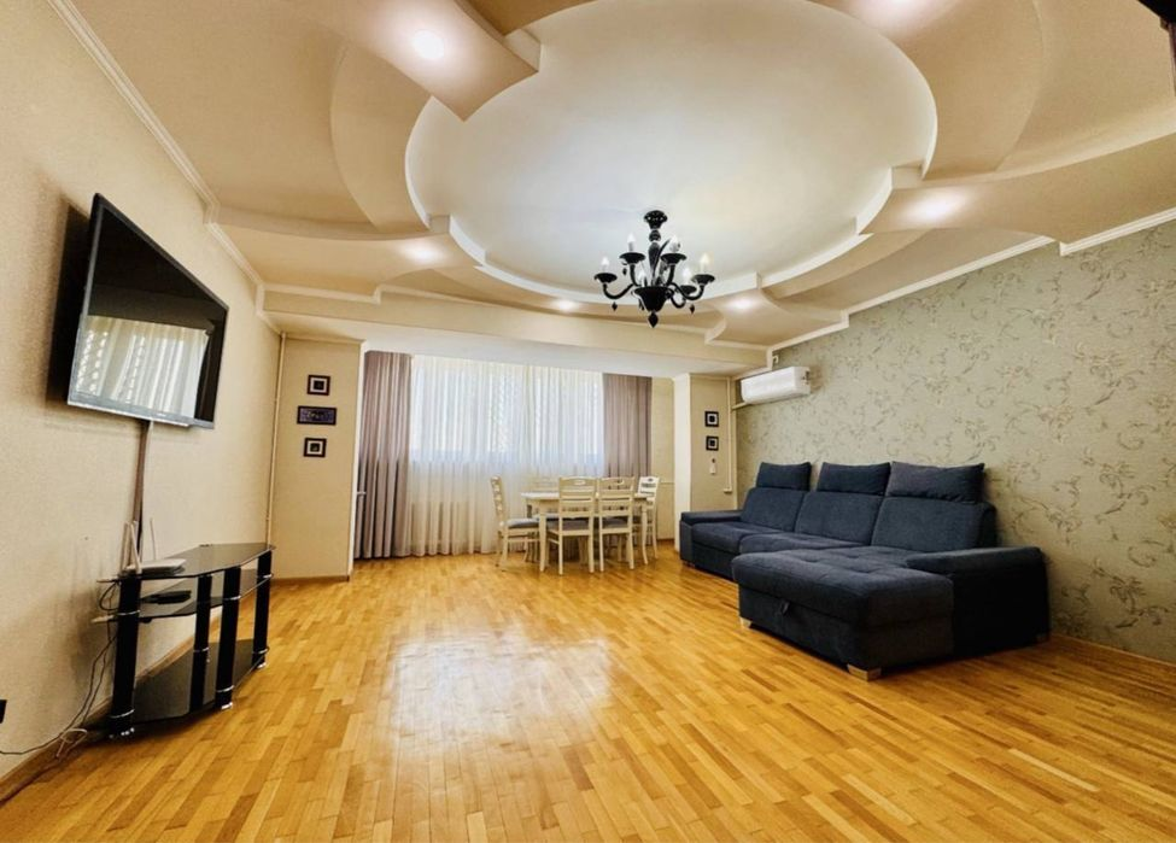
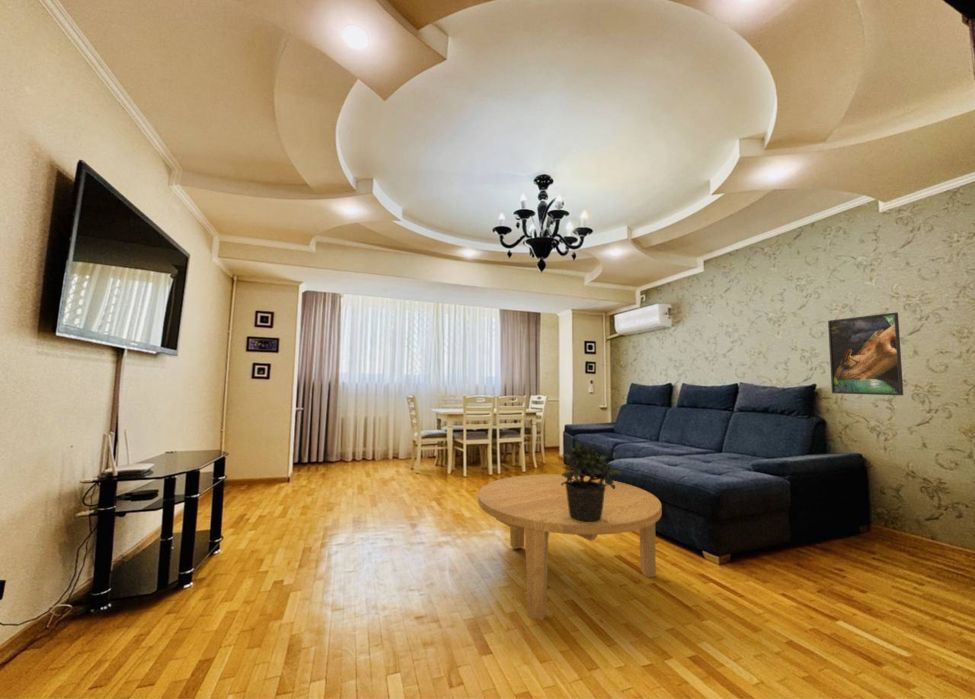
+ potted plant (583, 478)
+ coffee table (566, 533)
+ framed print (863, 355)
